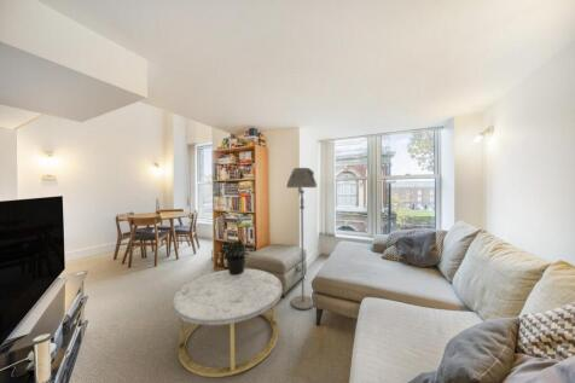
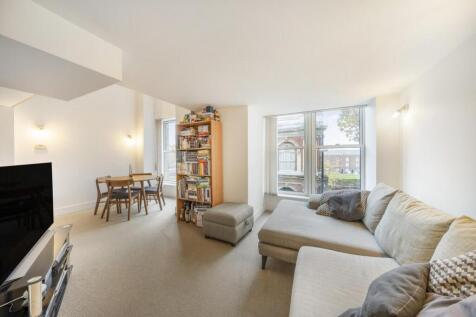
- floor lamp (302, 236)
- potted plant (237, 255)
- coffee table (231, 311)
